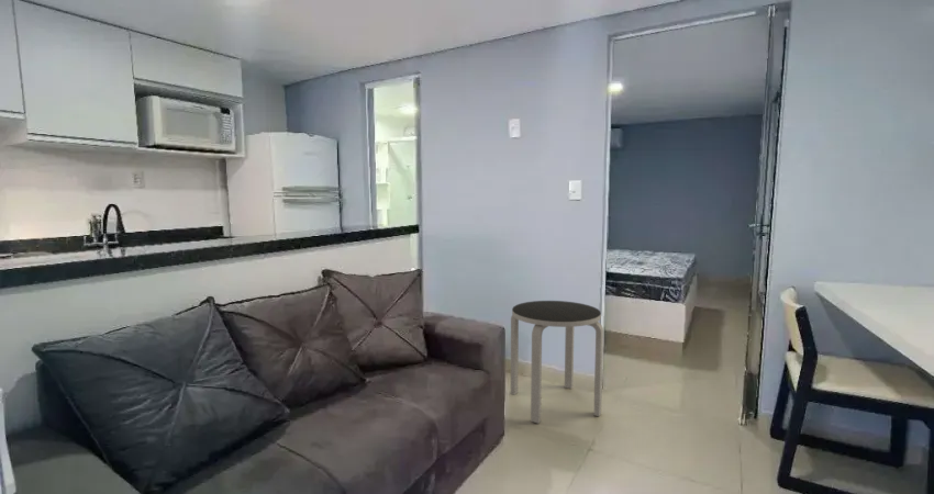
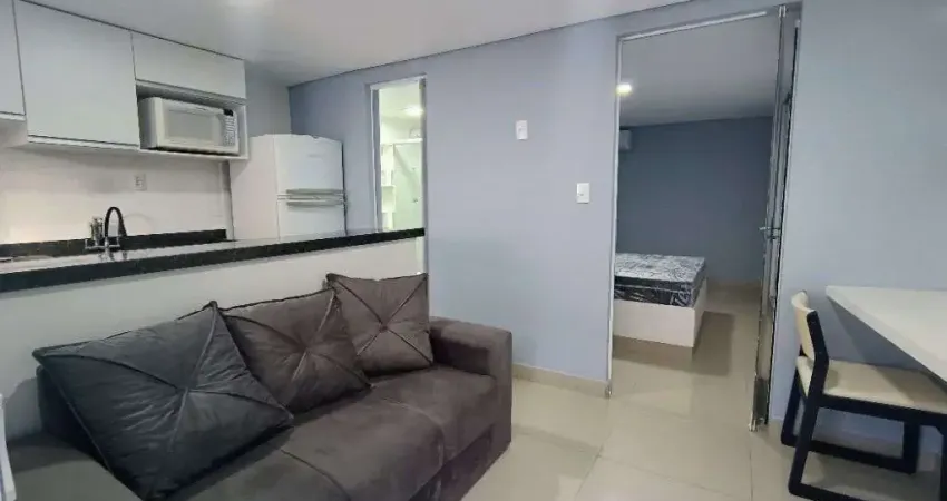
- side table (565, 357)
